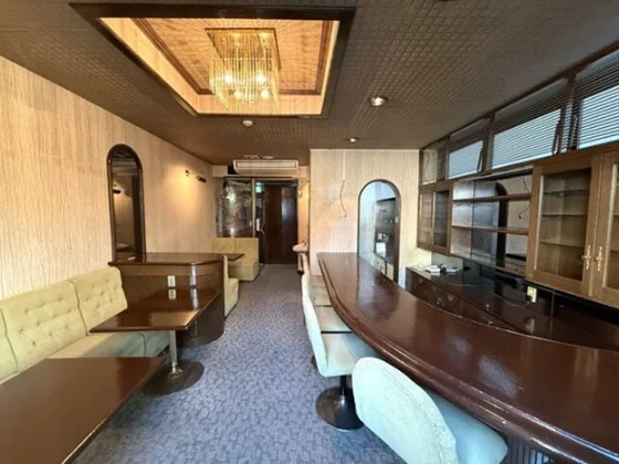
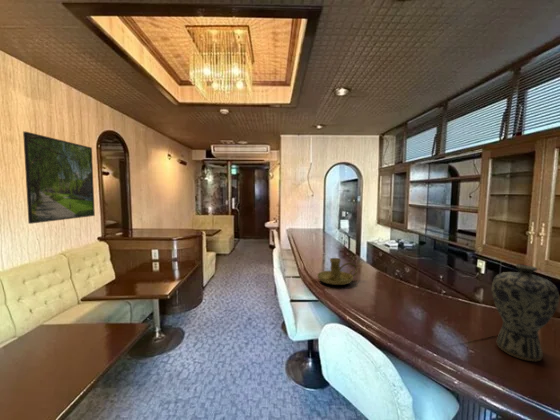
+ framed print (64, 180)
+ candle holder (338, 270)
+ vase (522, 308)
